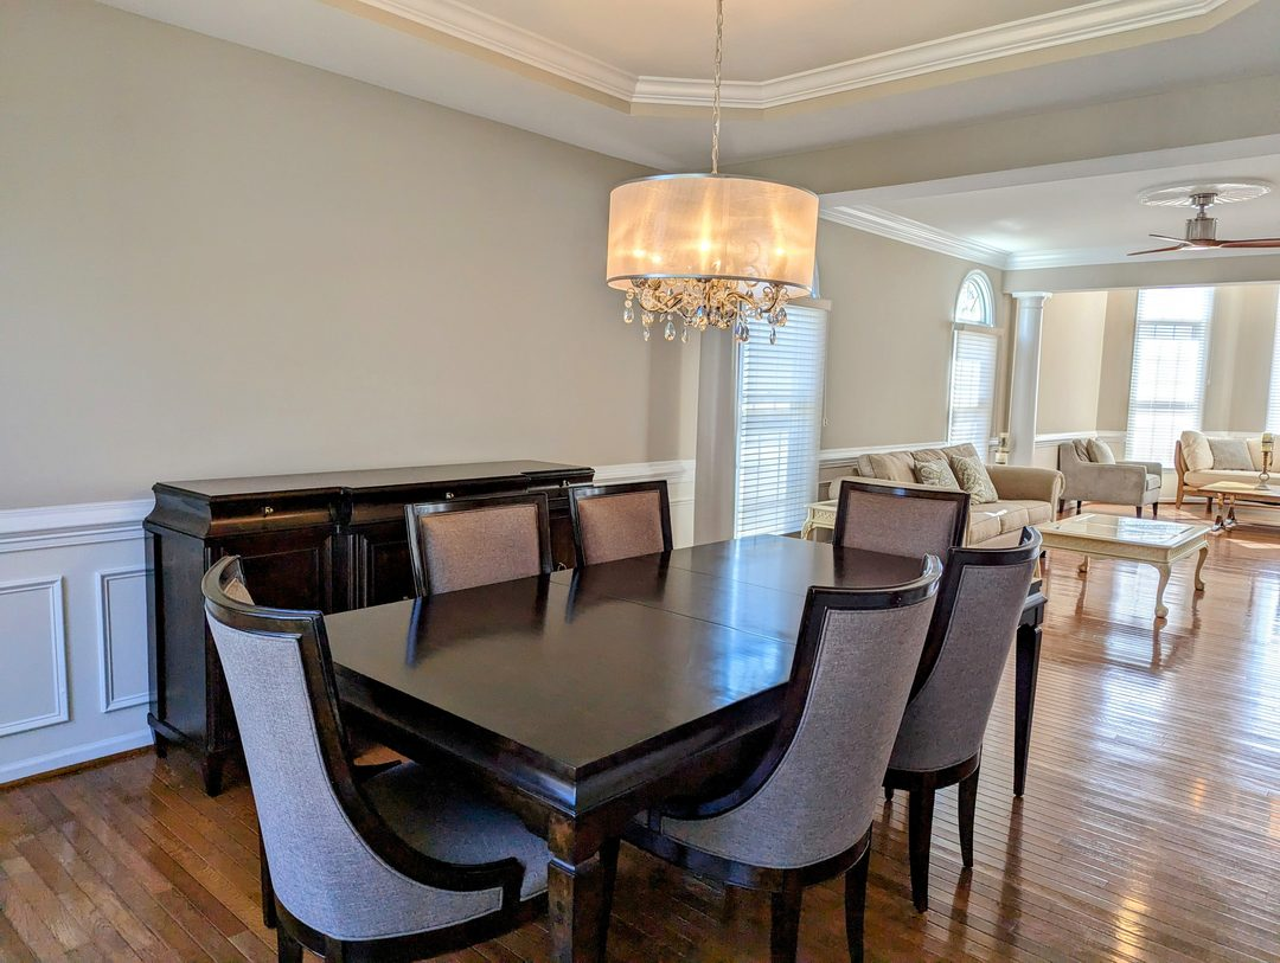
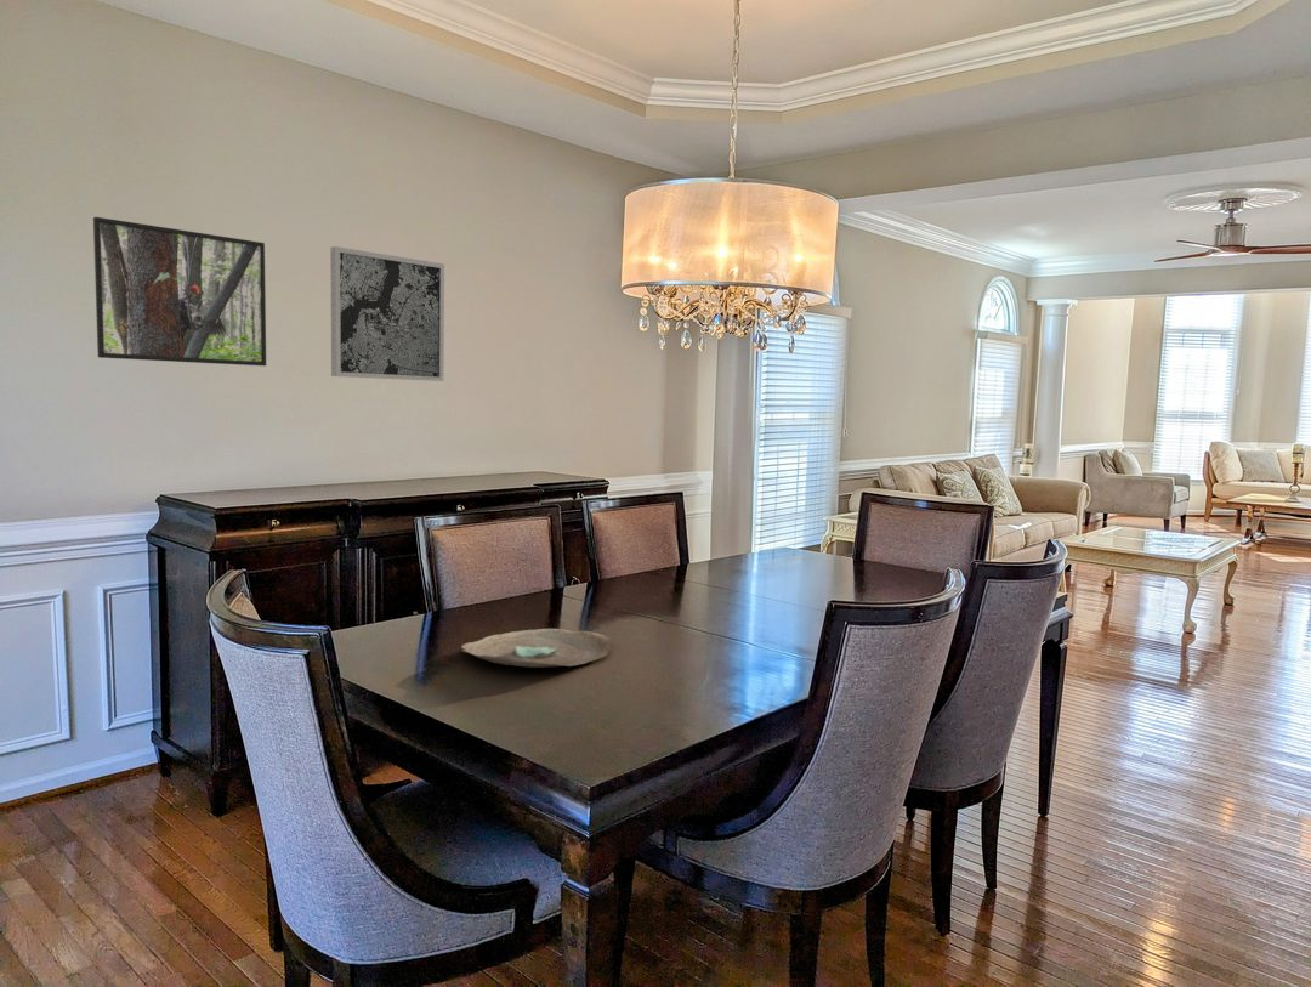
+ decorative bowl (535, 643)
+ wall art (390, 317)
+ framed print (186, 296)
